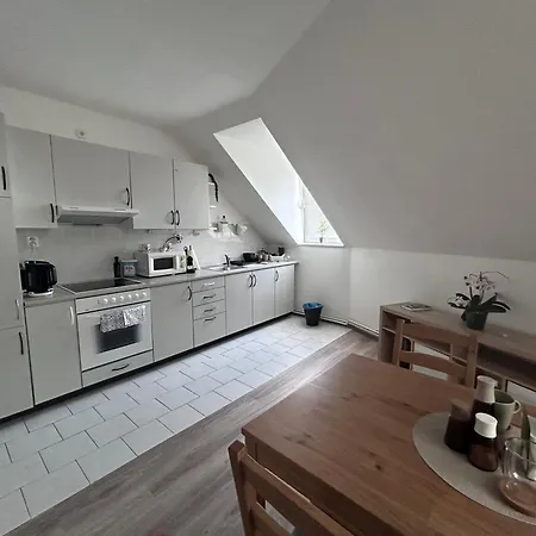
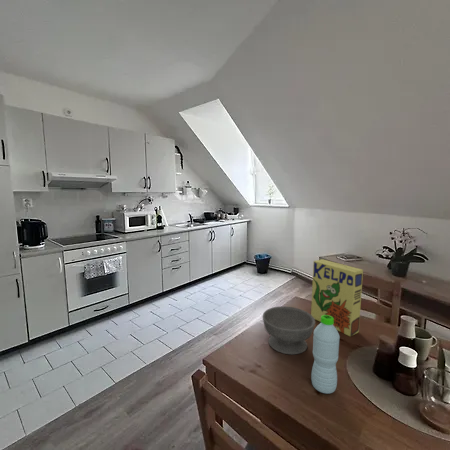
+ cereal box (335, 295)
+ water bottle (325, 353)
+ bowl (287, 330)
